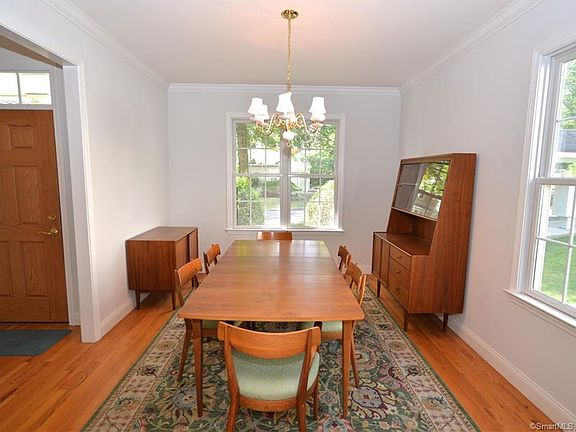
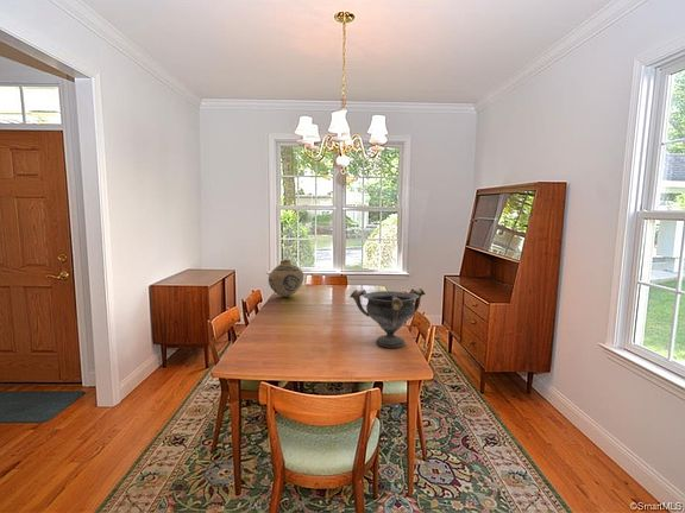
+ vase (285, 278)
+ decorative bowl (387, 317)
